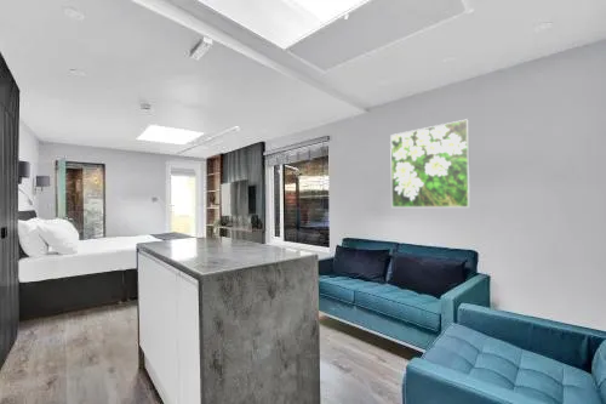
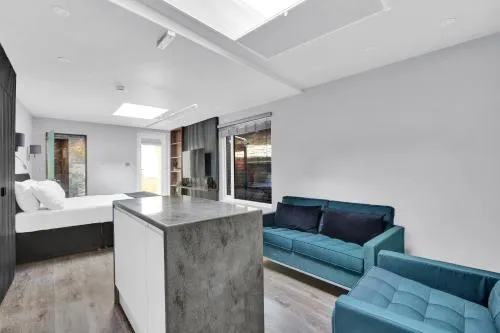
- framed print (425, 167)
